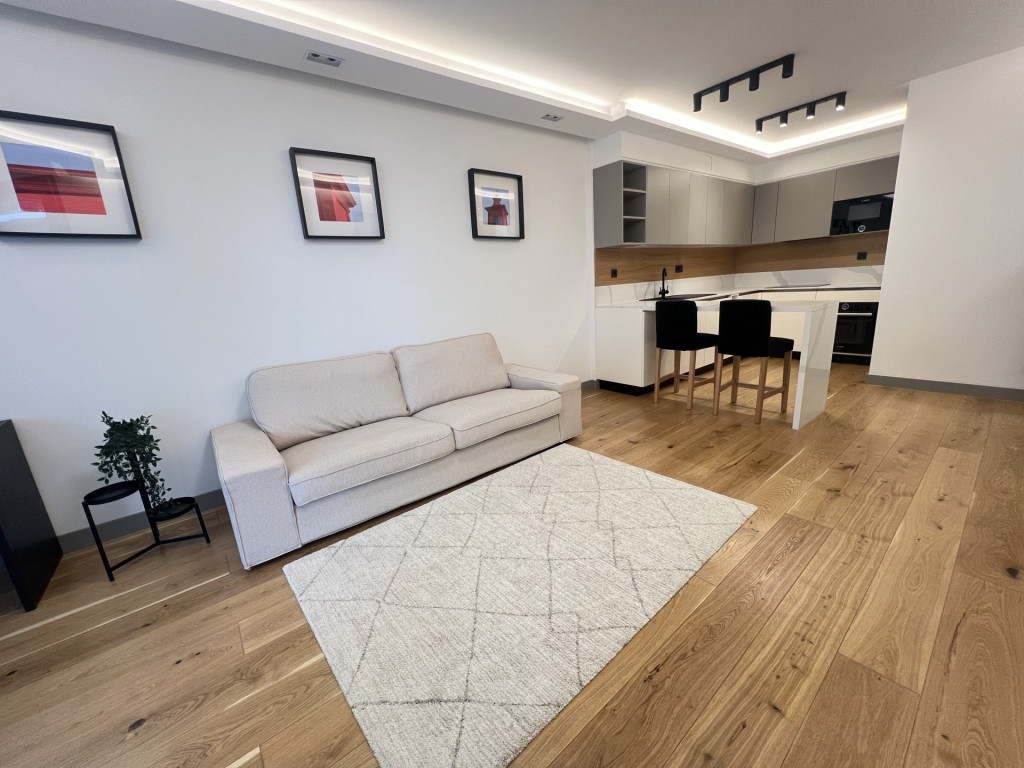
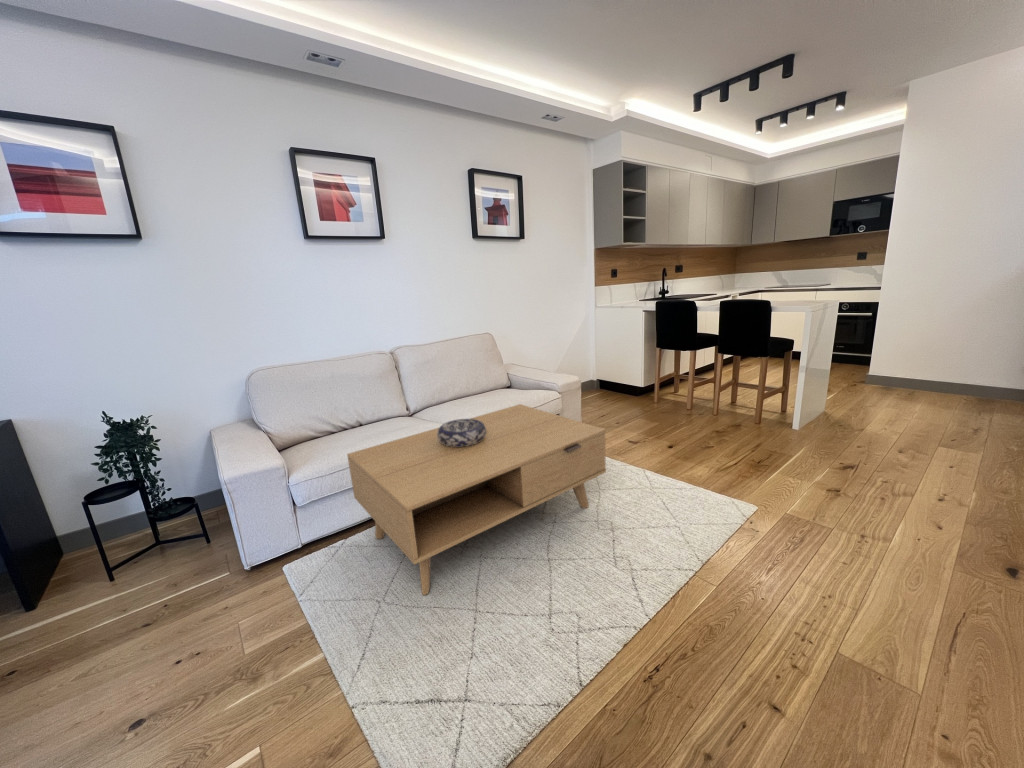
+ coffee table (484, 483)
+ decorative bowl (461, 432)
